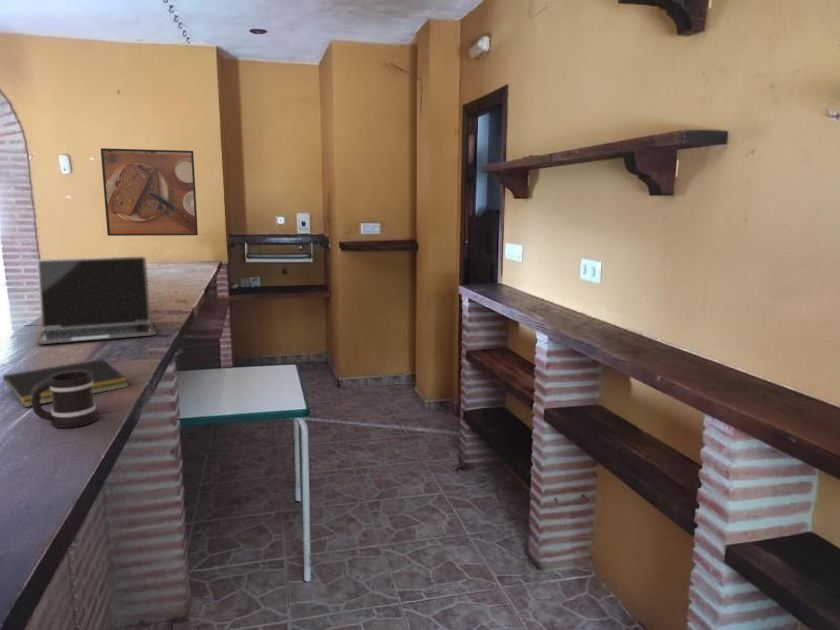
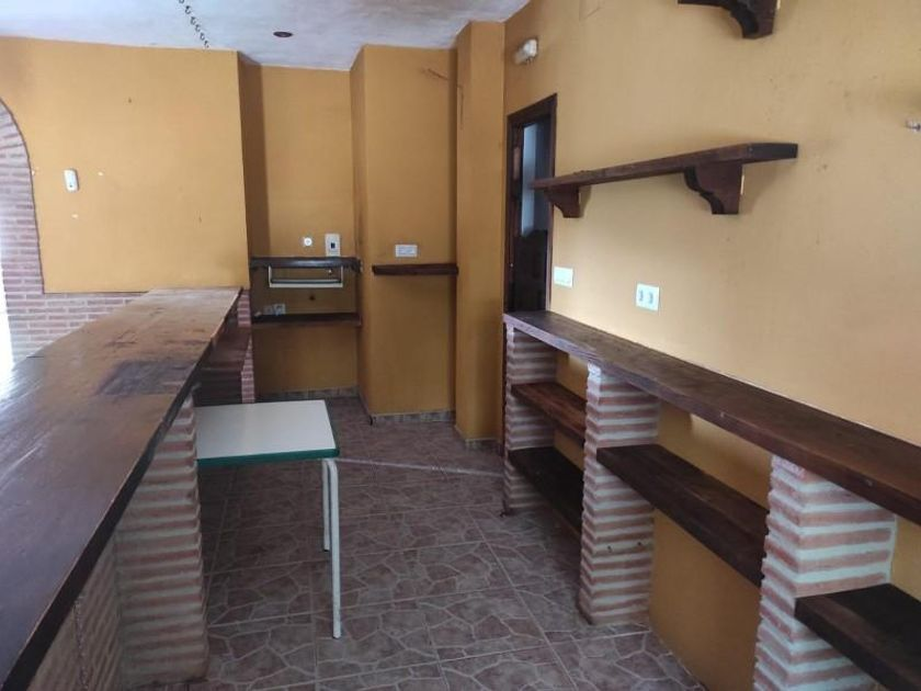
- laptop (95, 297)
- mug (64, 399)
- notepad (66, 372)
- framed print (150, 193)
